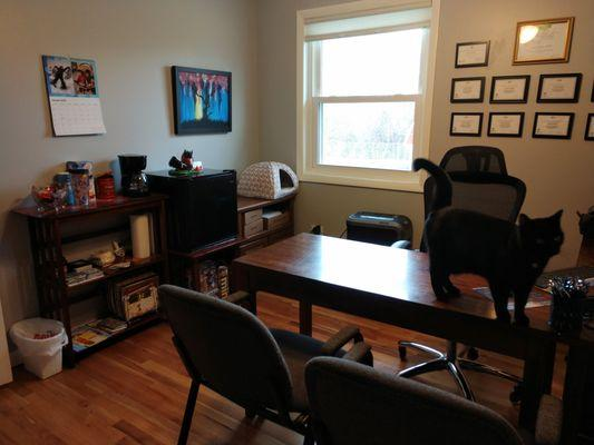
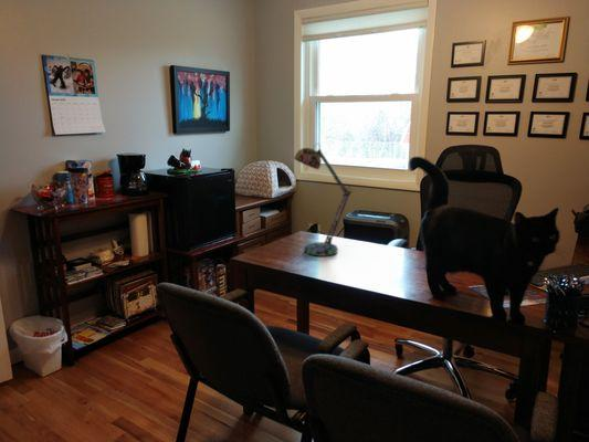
+ desk lamp (340, 202)
